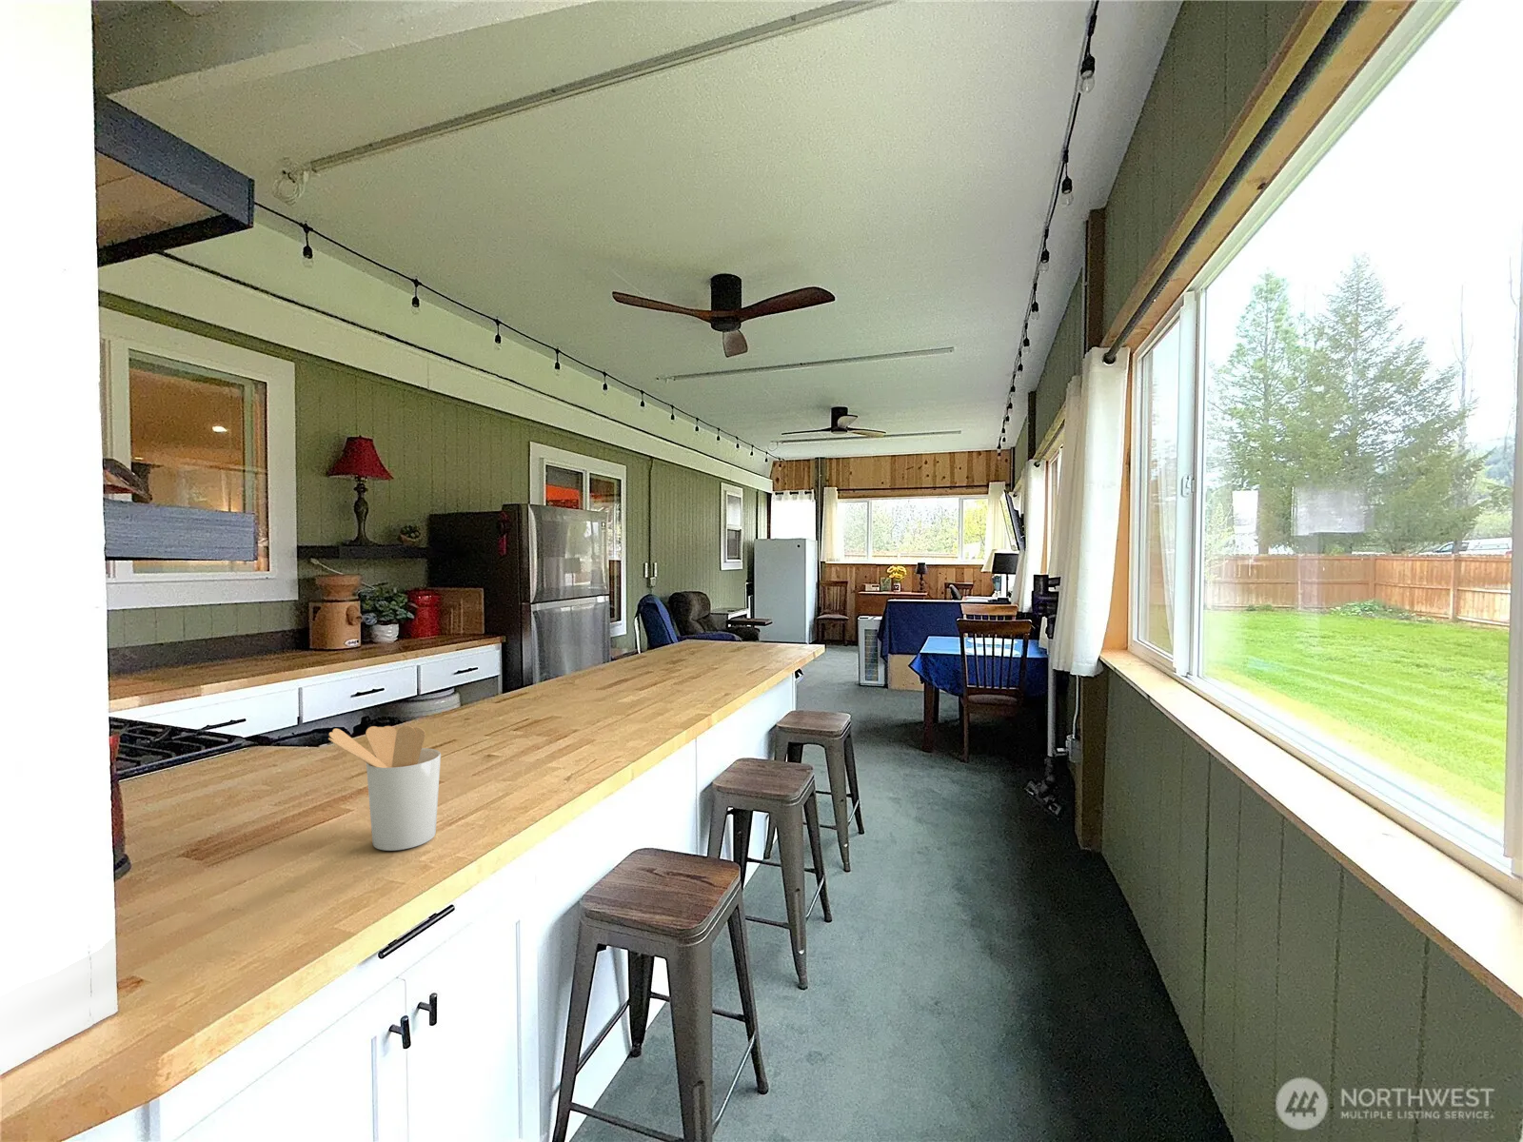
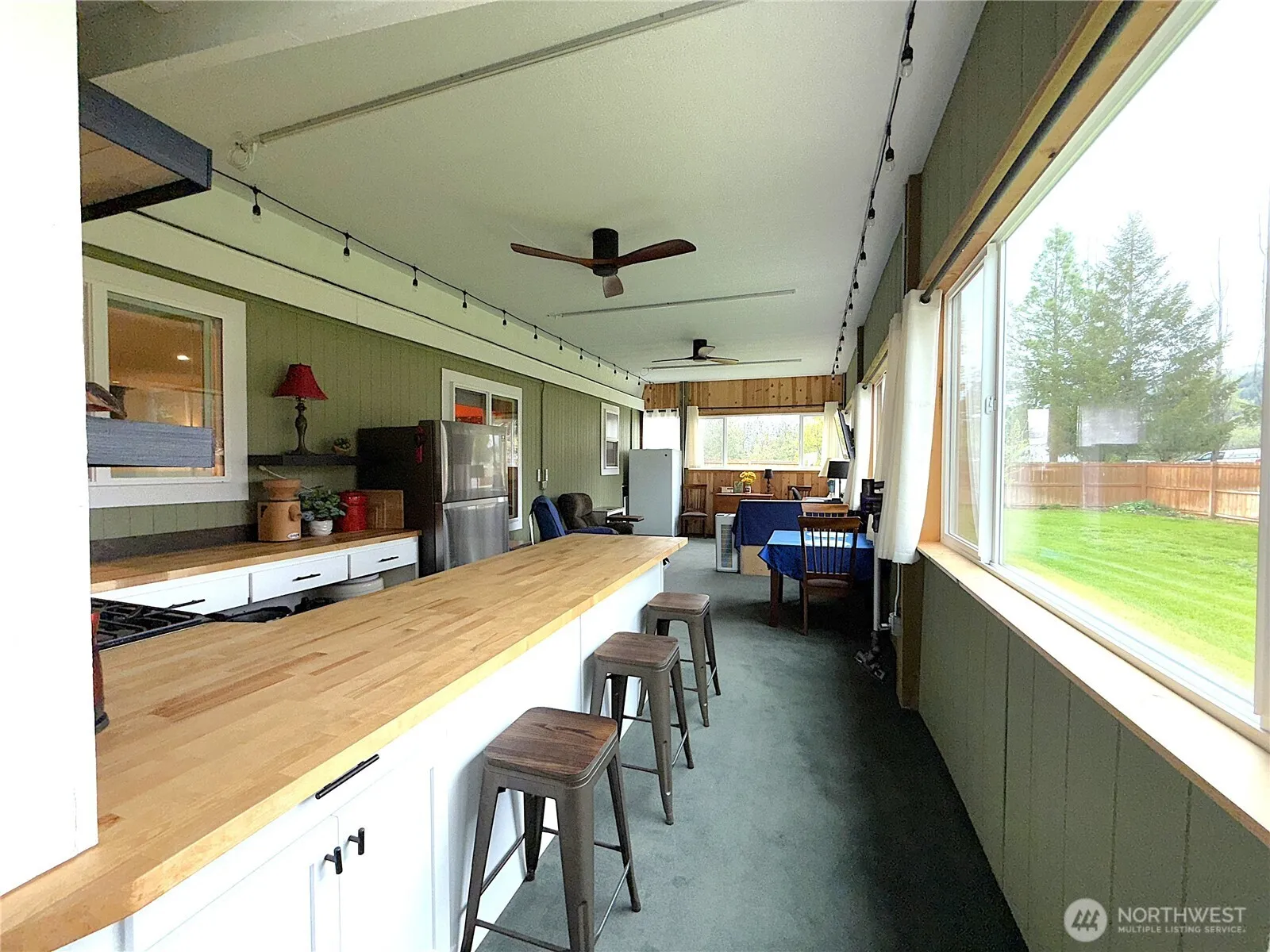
- utensil holder (385, 781)
